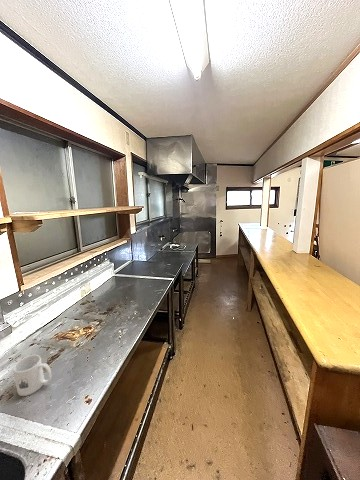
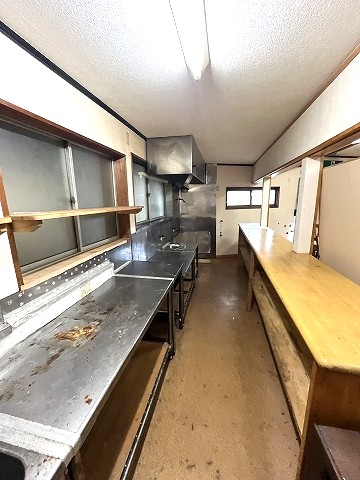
- mug (34, 374)
